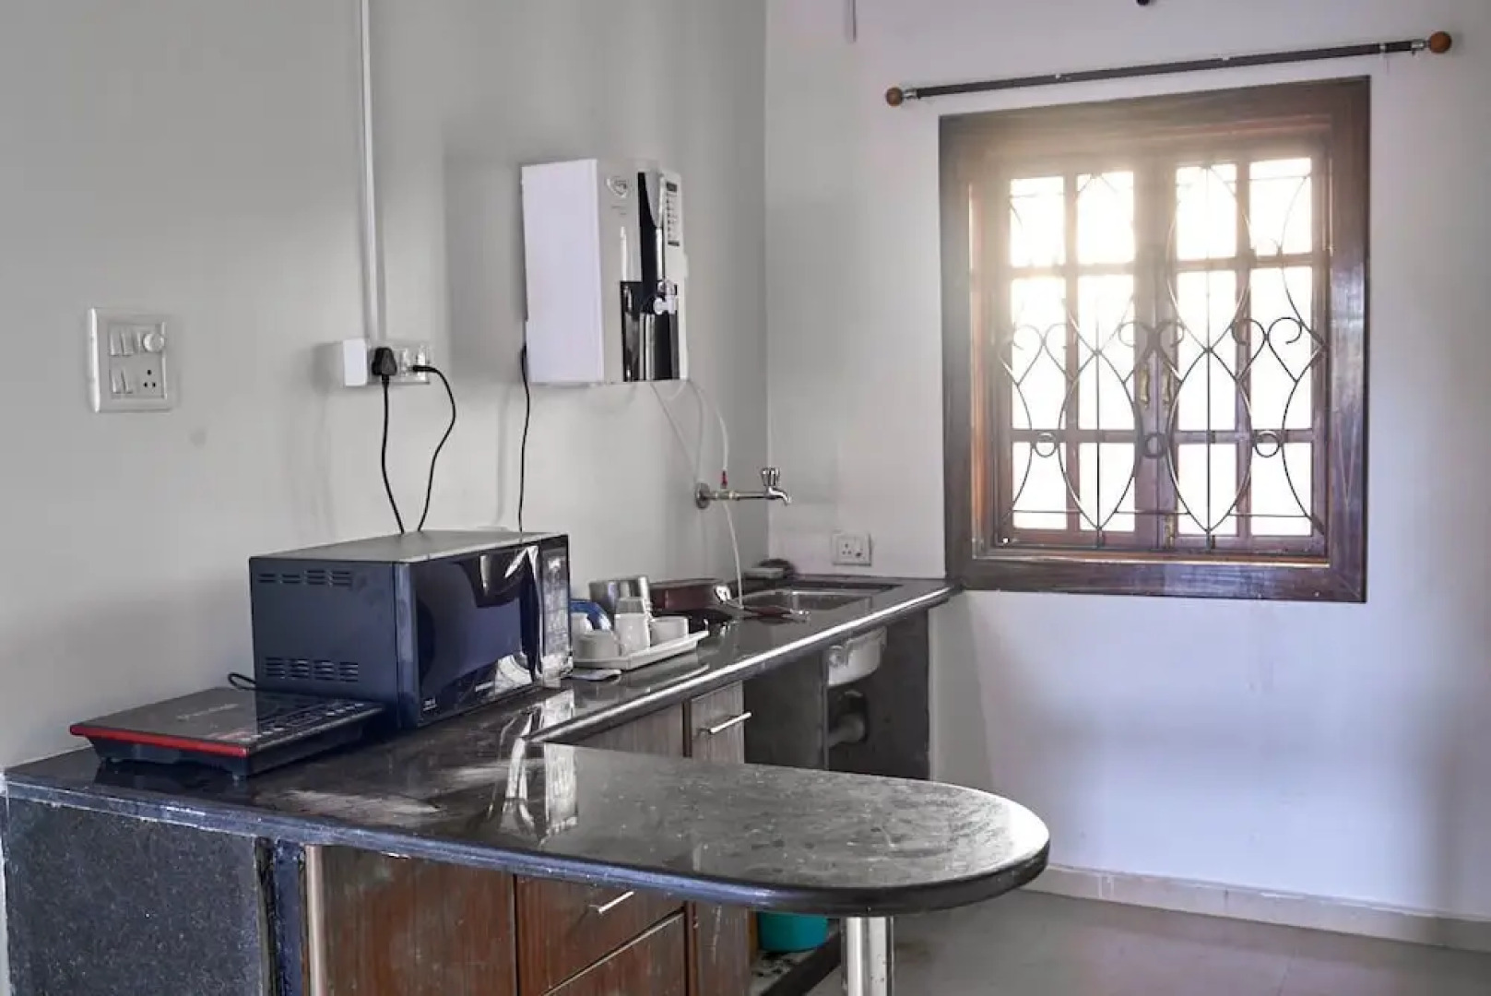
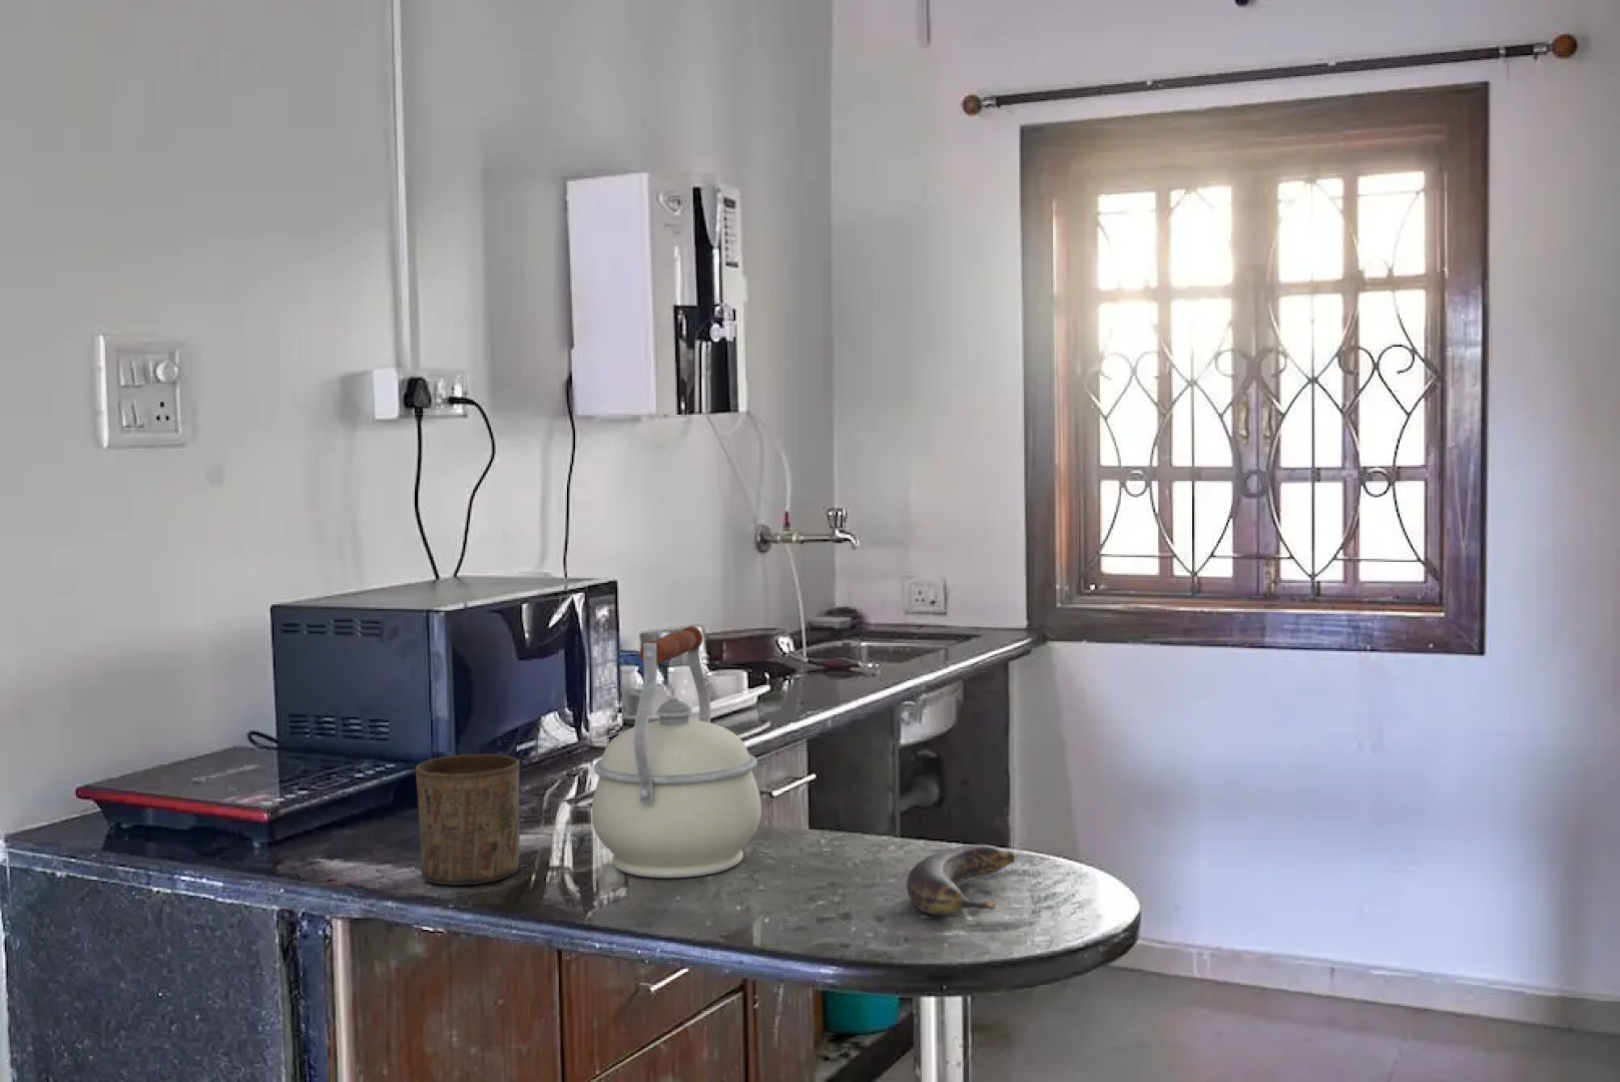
+ banana (957, 879)
+ kettle (680, 744)
+ cup (468, 819)
